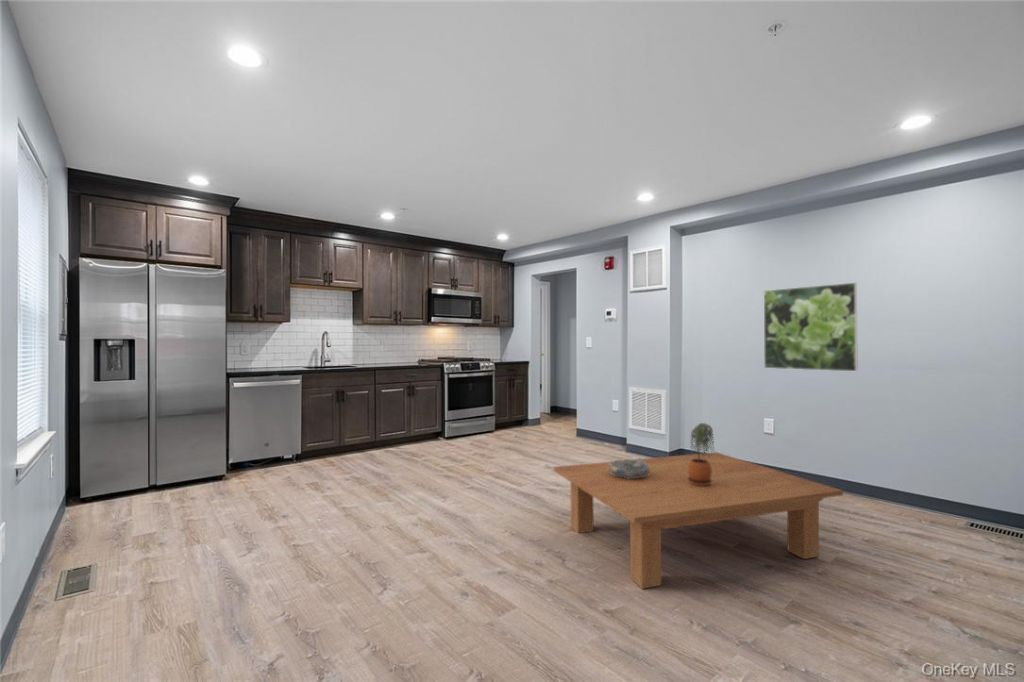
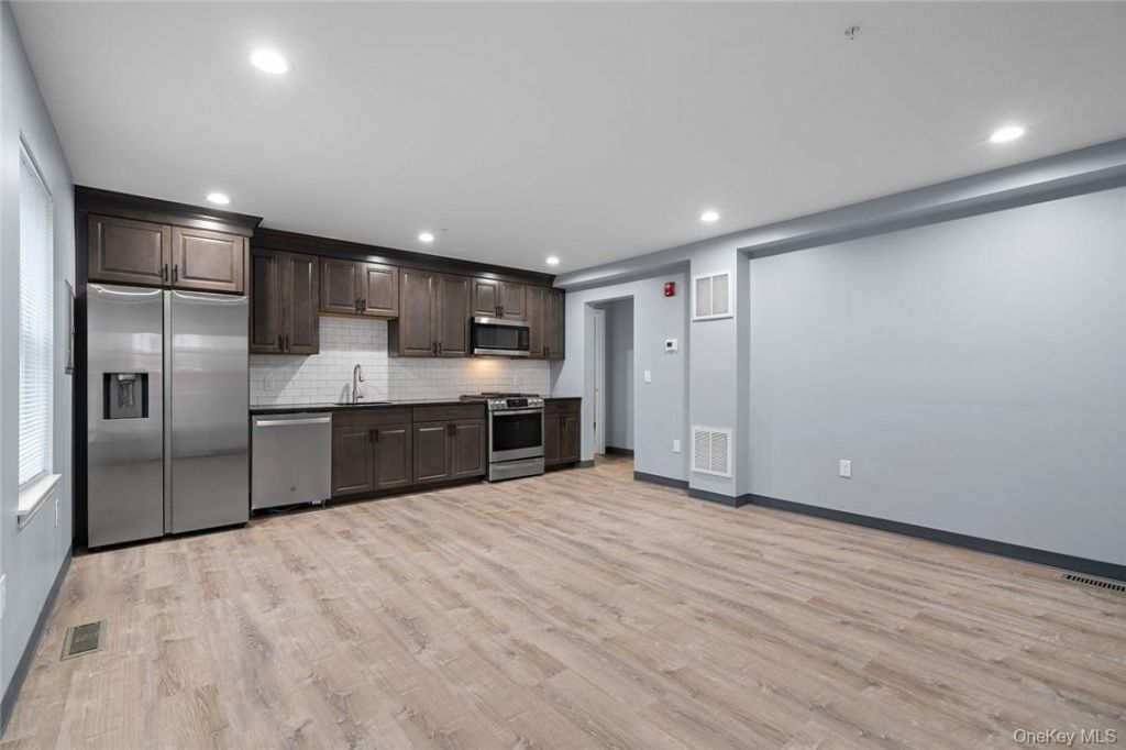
- coffee table (685, 509)
- potted plant (702, 454)
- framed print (807, 328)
- decorative bowl (628, 468)
